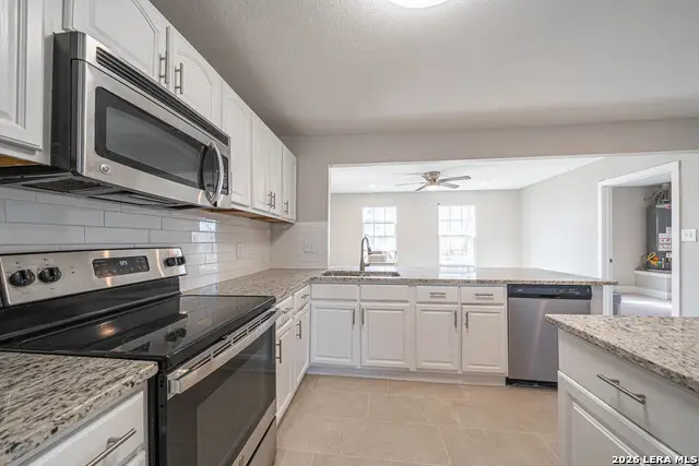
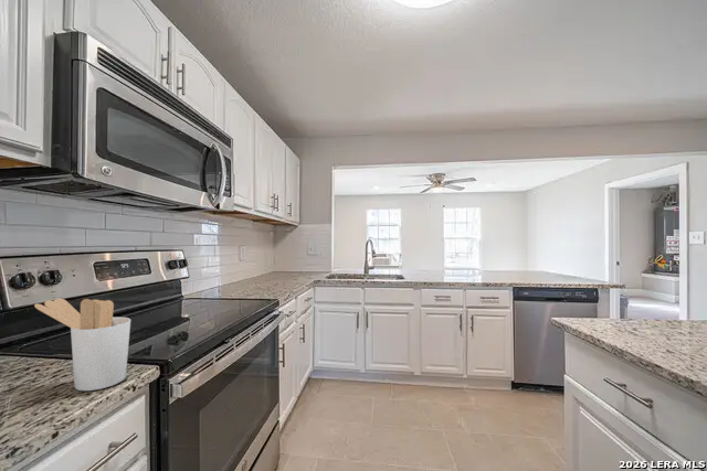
+ utensil holder (86, 339)
